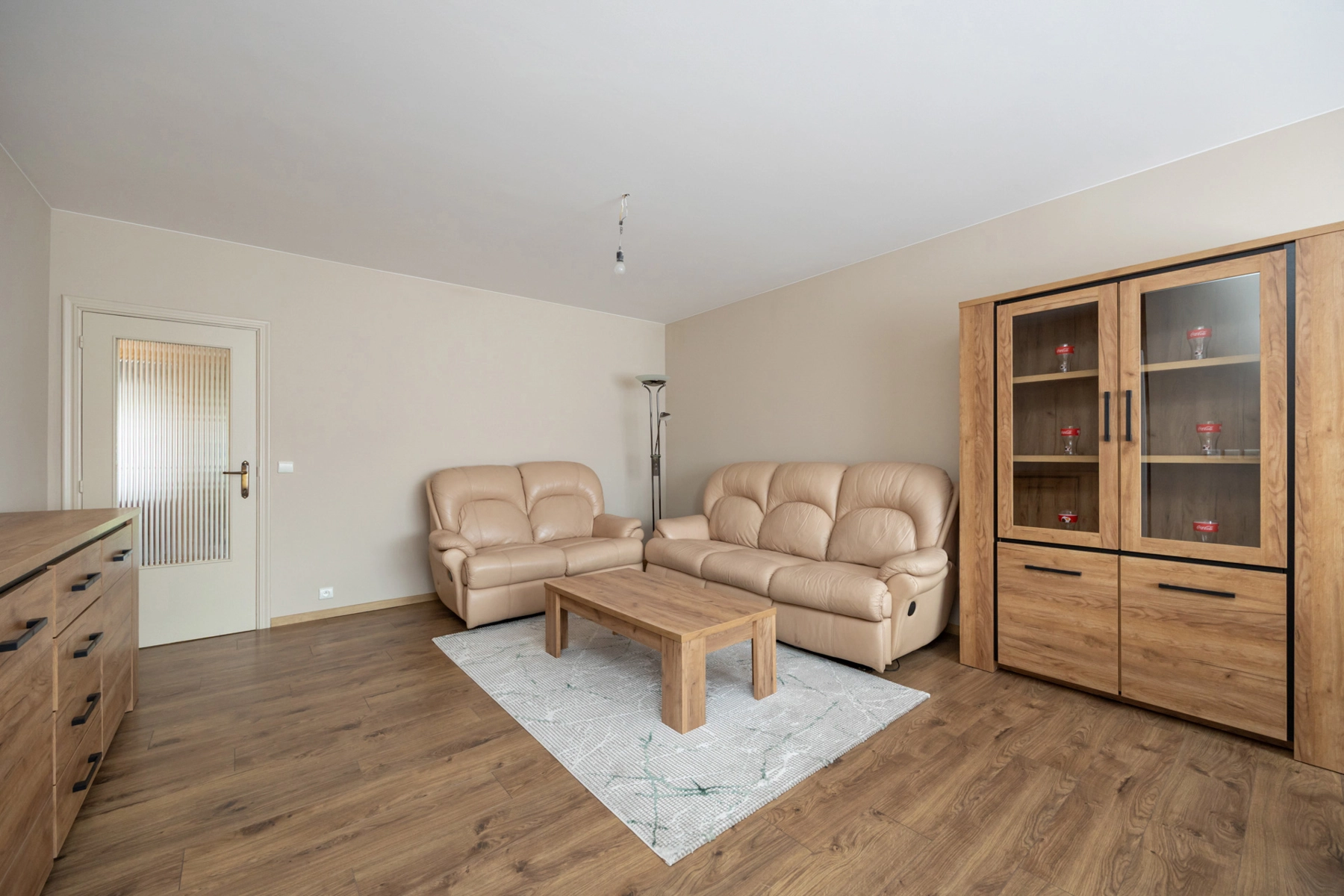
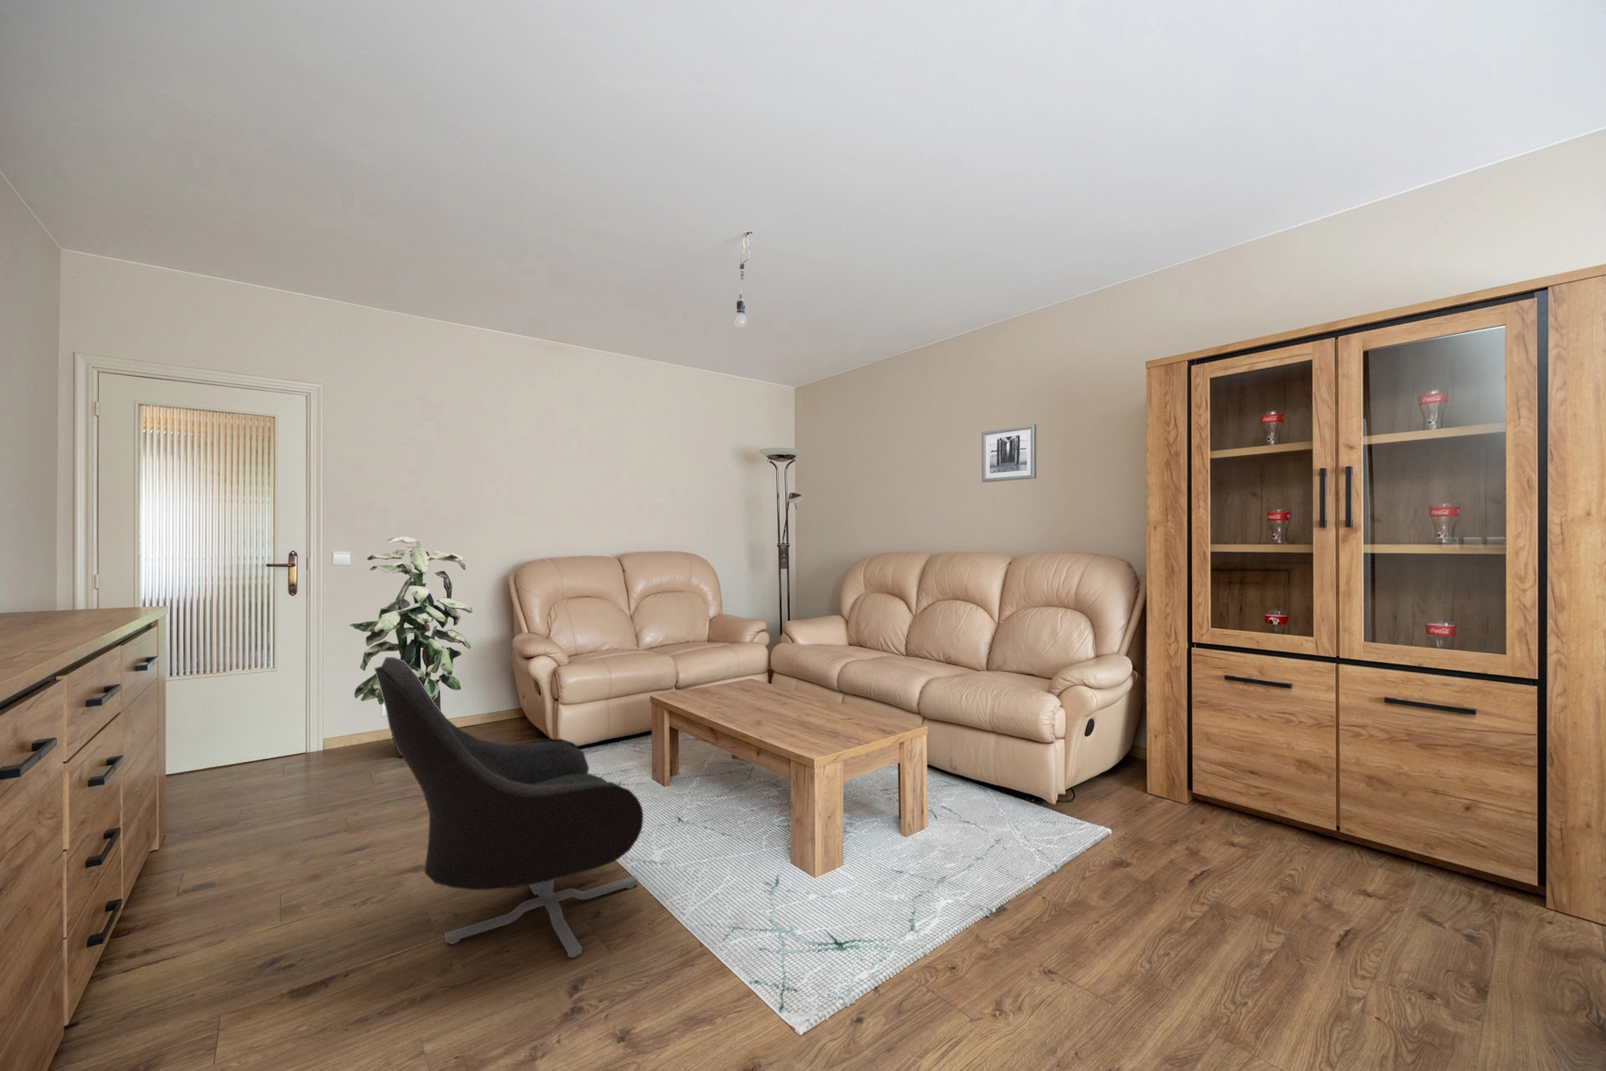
+ armchair (534, 781)
+ wall art (1007, 454)
+ indoor plant (411, 644)
